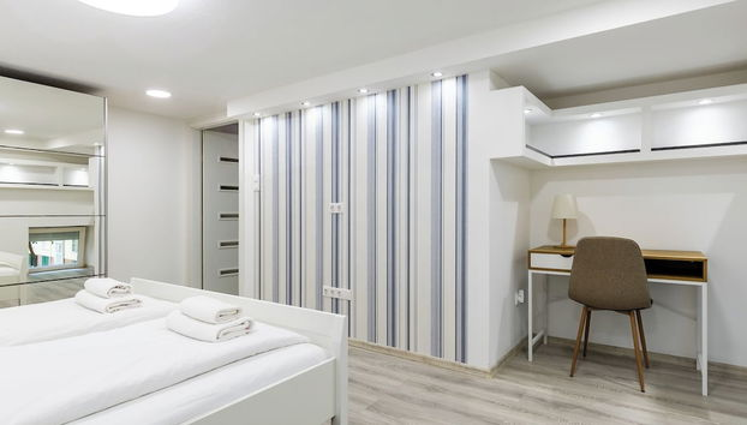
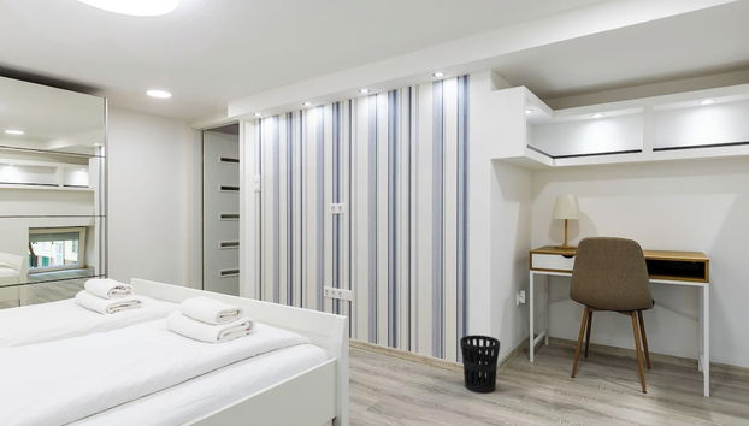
+ wastebasket (479, 363)
